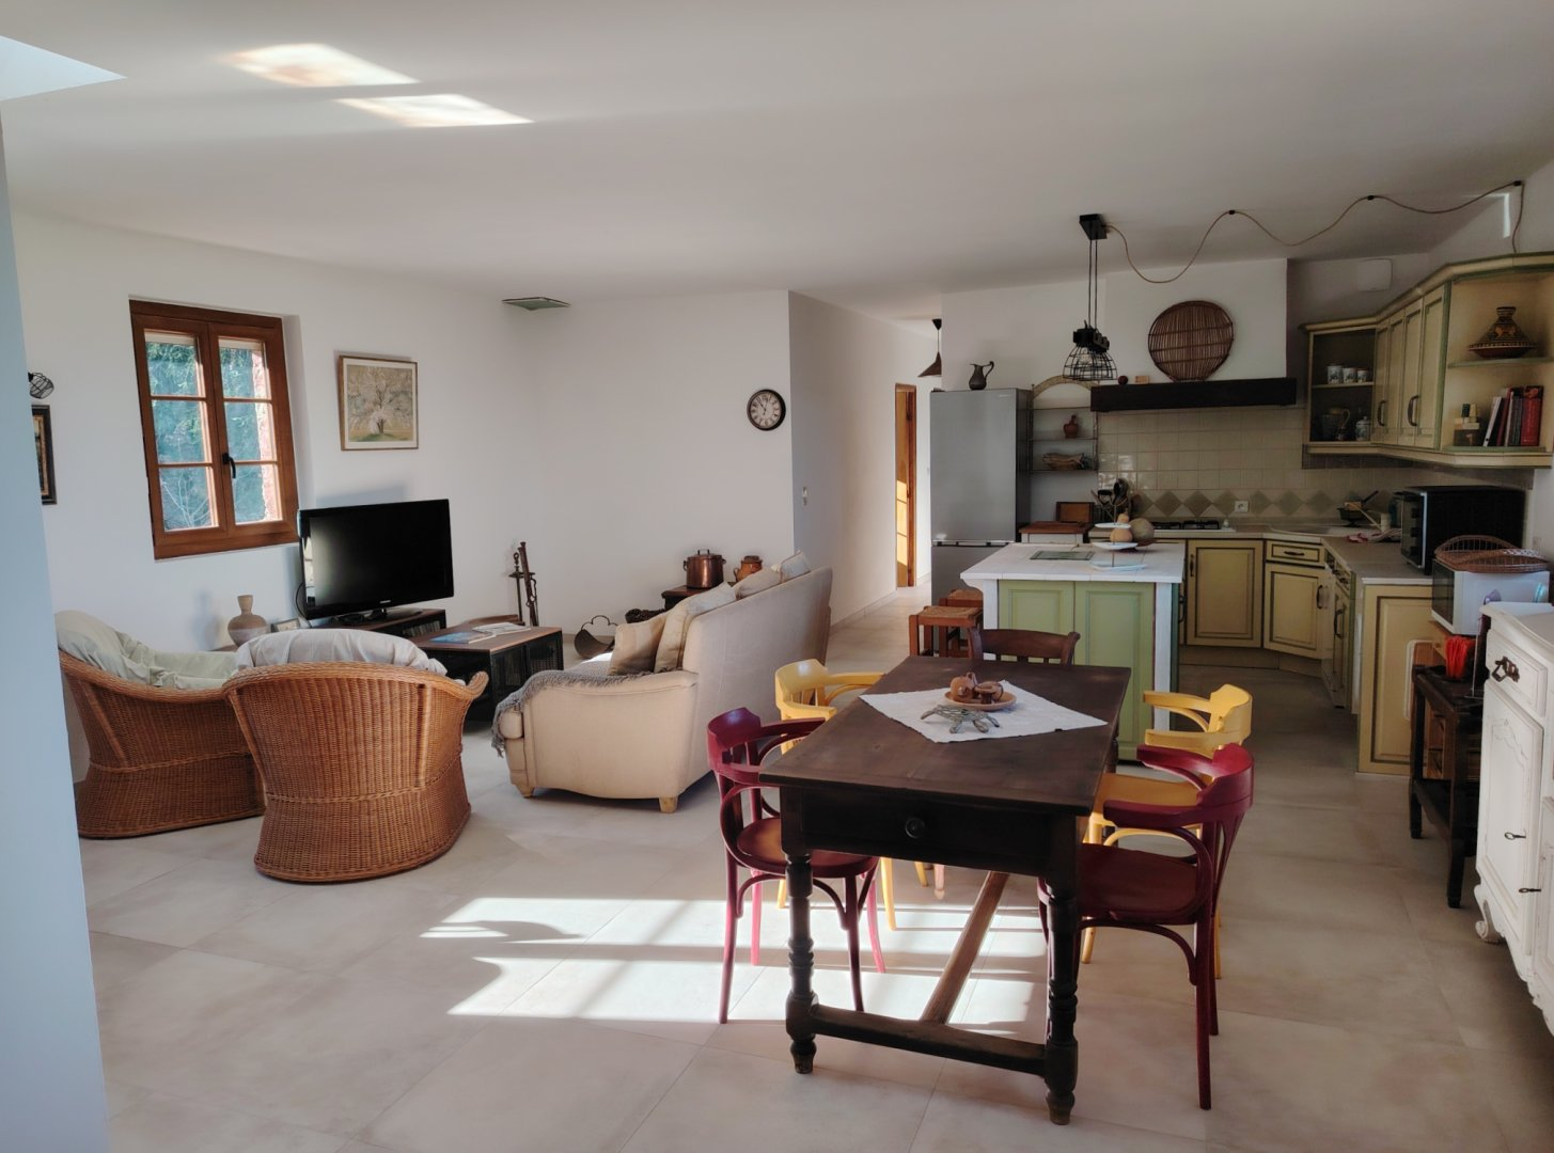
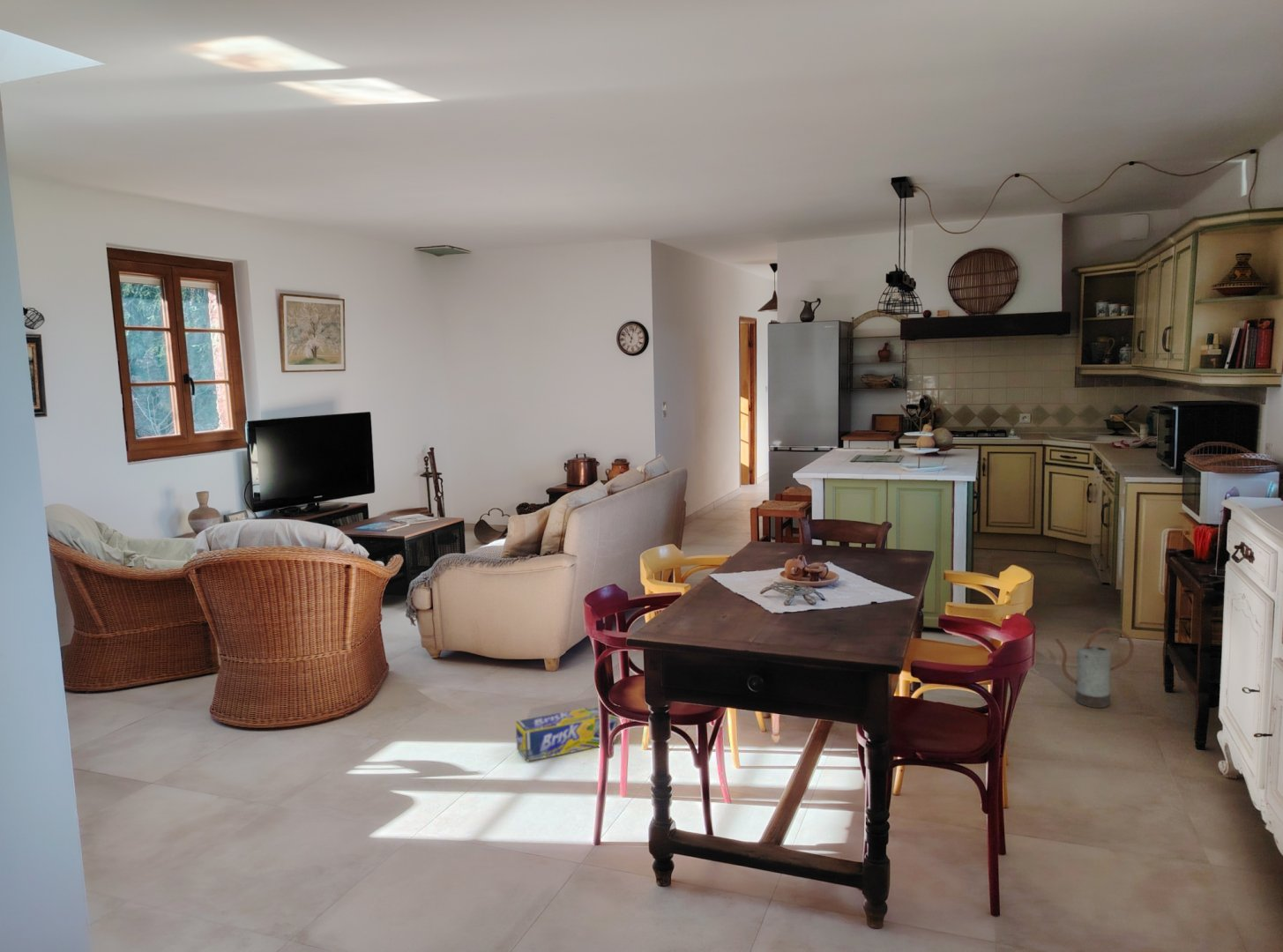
+ watering can (1093, 664)
+ box (566, 732)
